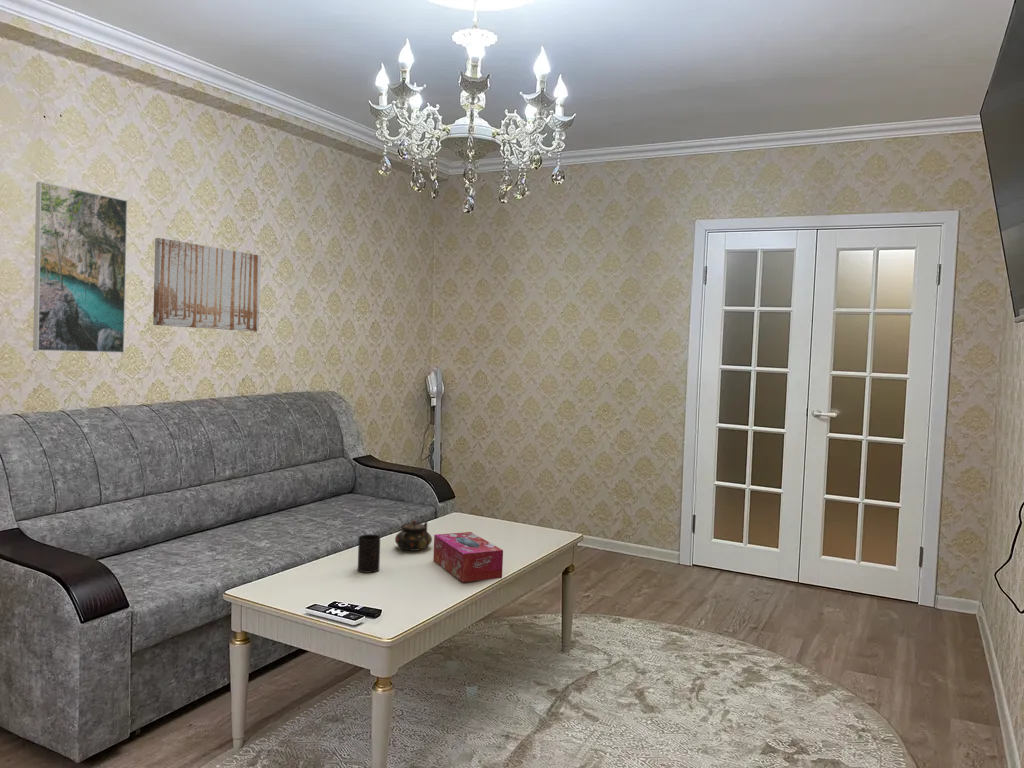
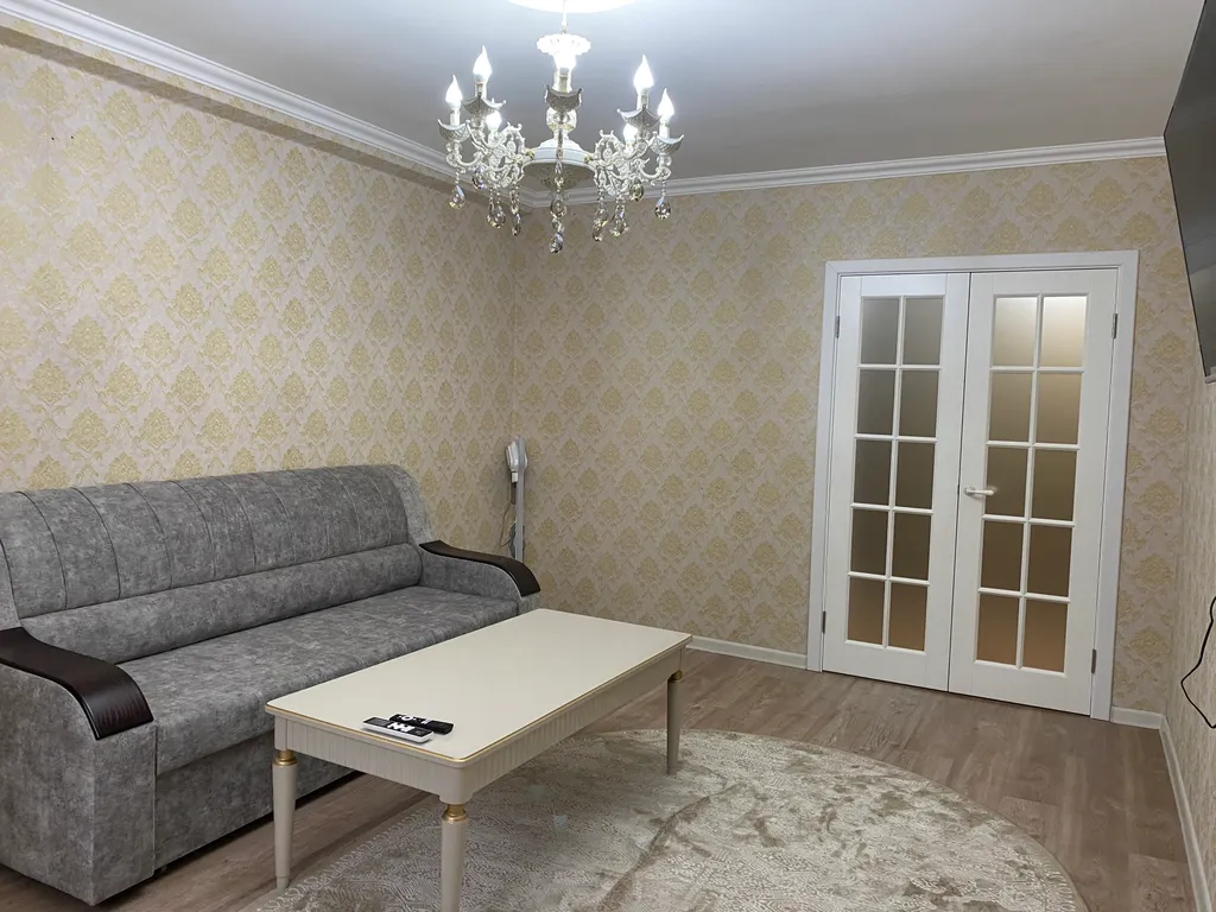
- cup (369, 553)
- teapot (414, 533)
- tissue box (467, 555)
- wall art (210, 288)
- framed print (82, 272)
